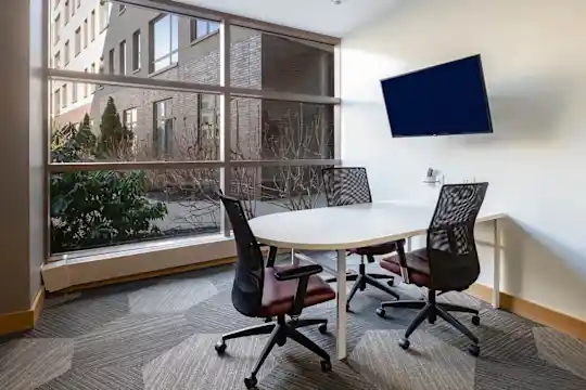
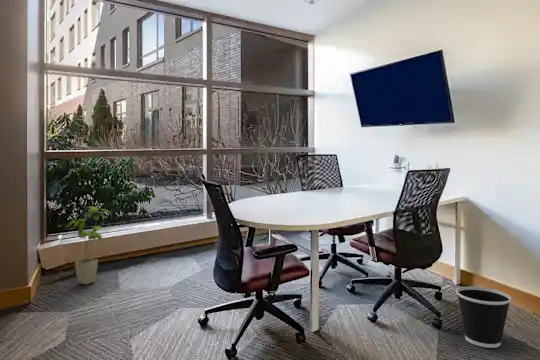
+ wastebasket (482, 317)
+ house plant (91, 243)
